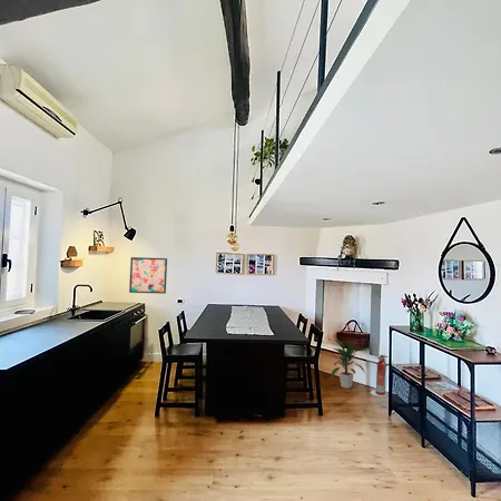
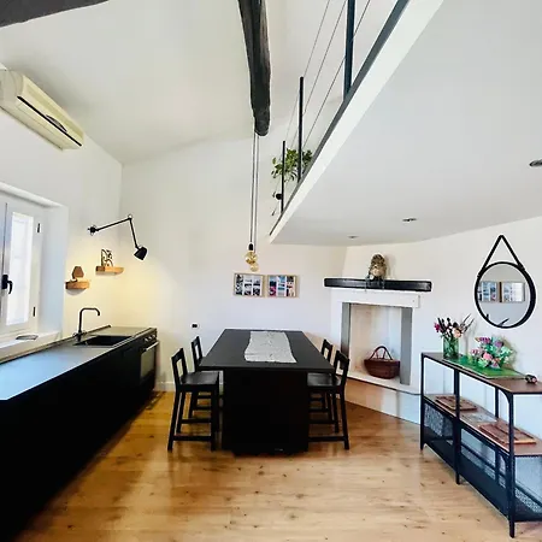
- wall art (148, 275)
- indoor plant (344, 362)
- fire extinguisher (380, 374)
